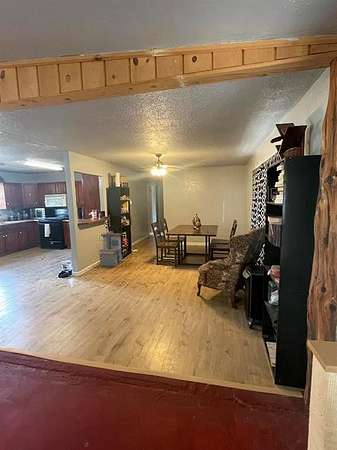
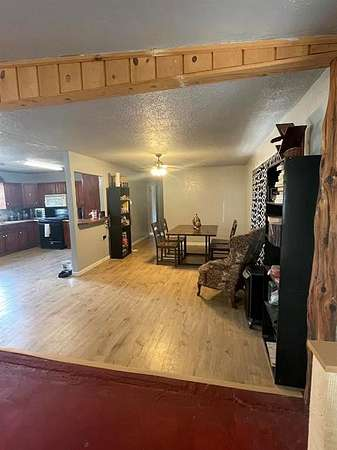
- storage bin (109, 248)
